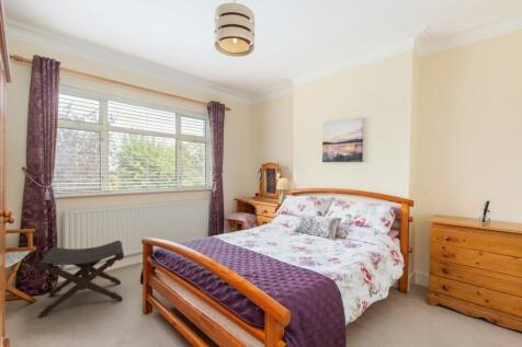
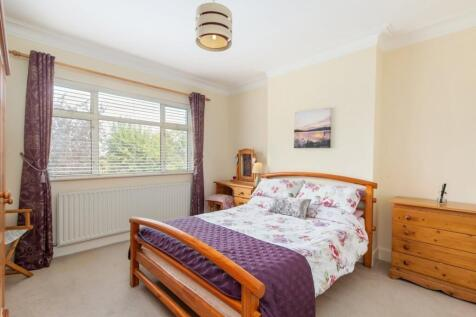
- footstool (84, 274)
